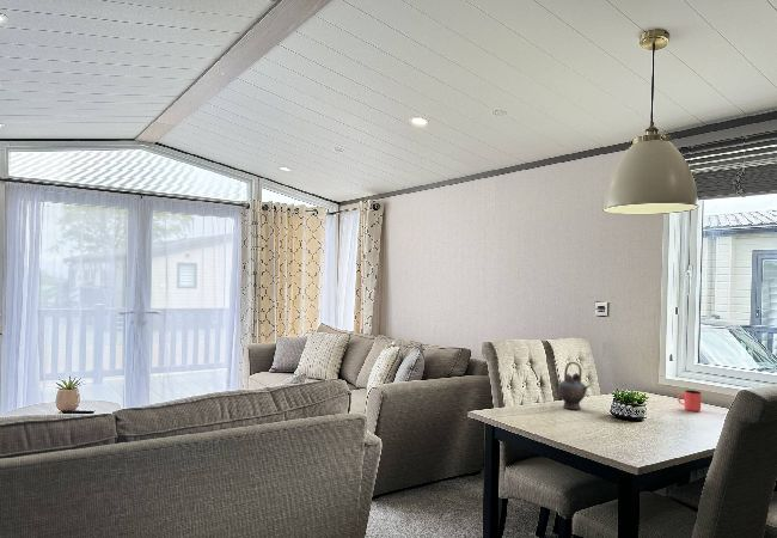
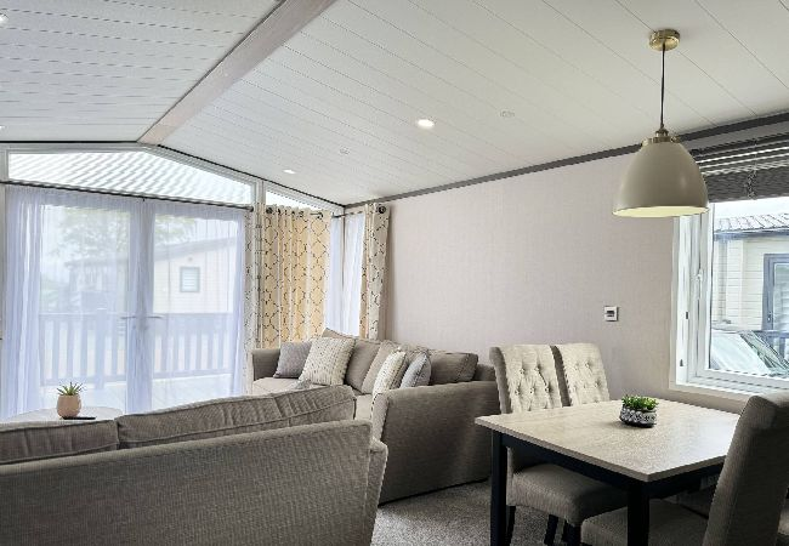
- cup (689, 399)
- teapot (574, 385)
